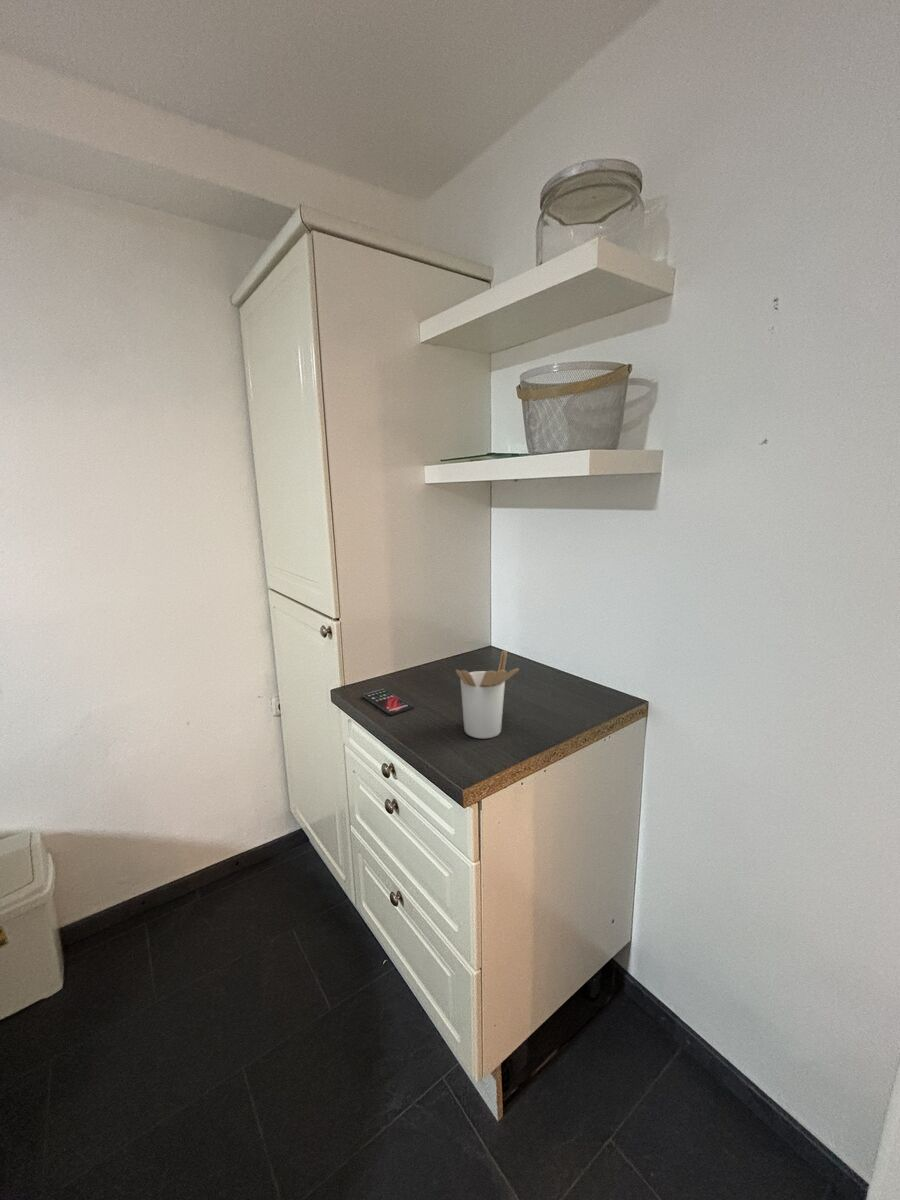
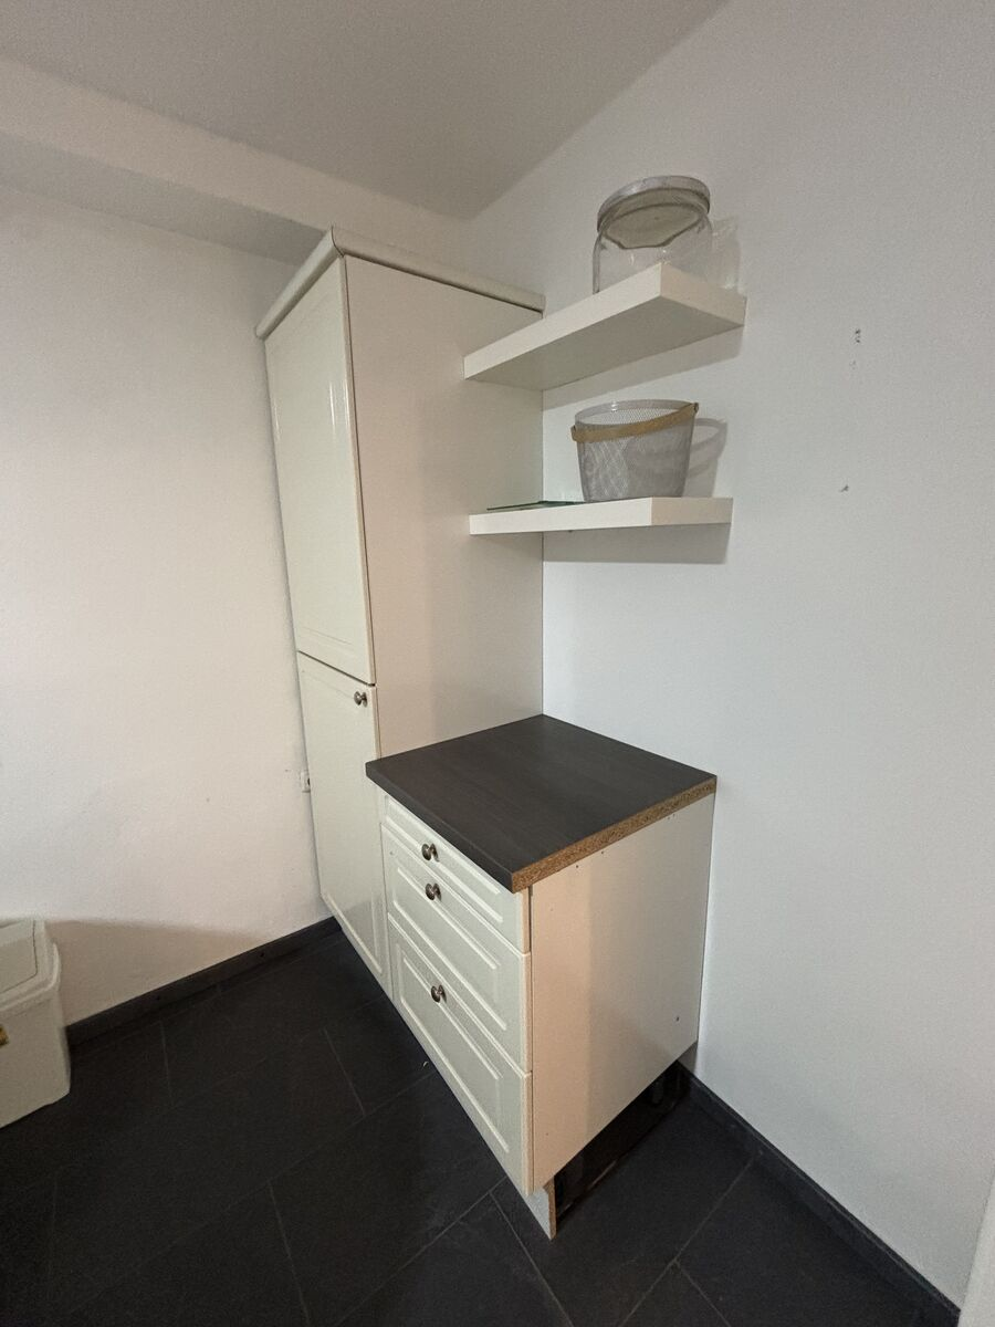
- utensil holder (488, 696)
- smartphone (387, 701)
